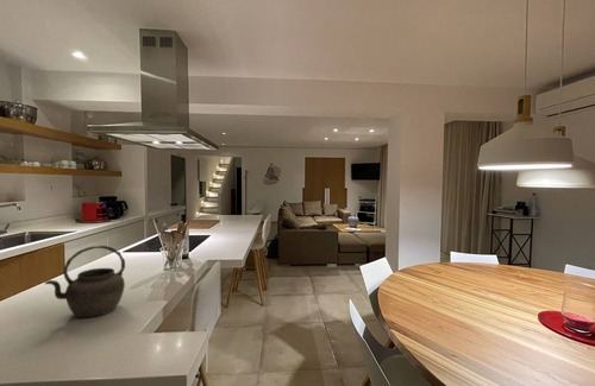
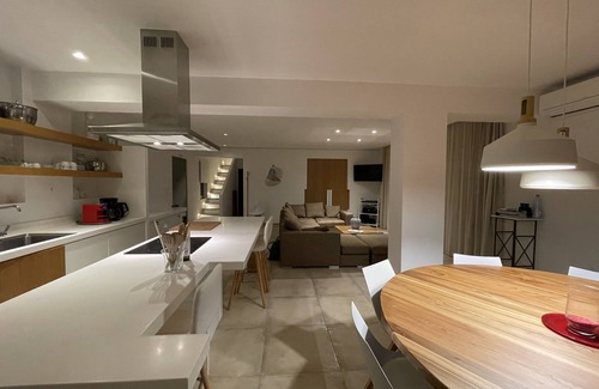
- kettle (88, 279)
